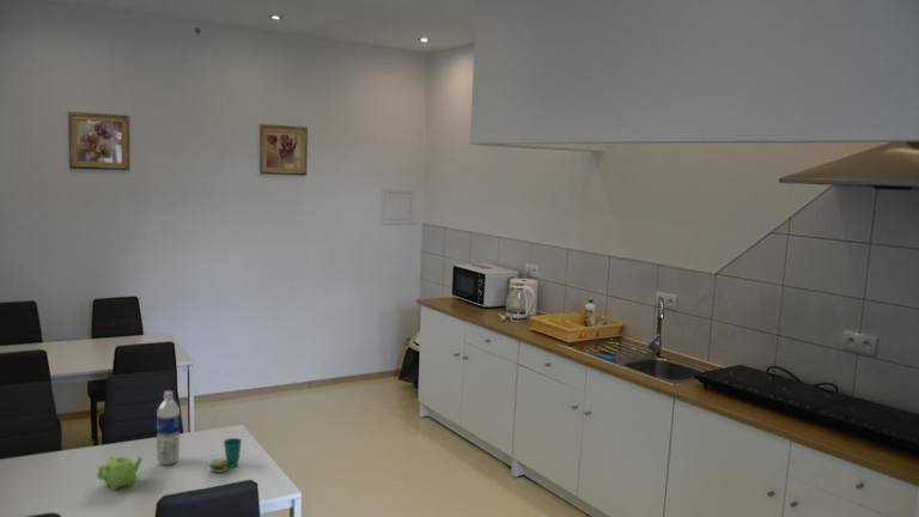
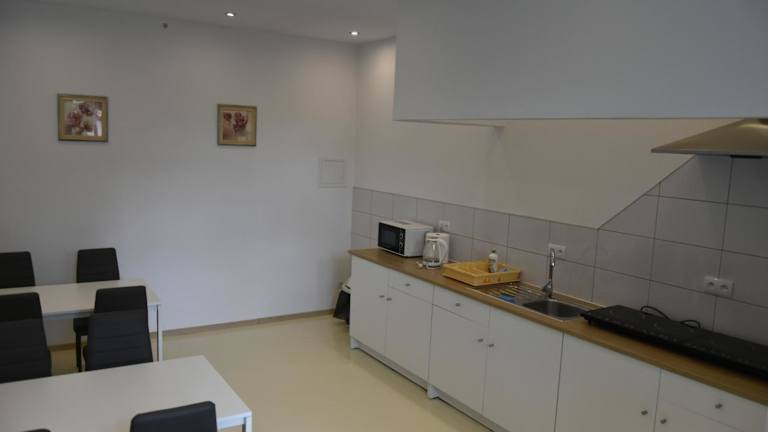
- cup (225, 455)
- teapot (120, 470)
- water bottle (168, 427)
